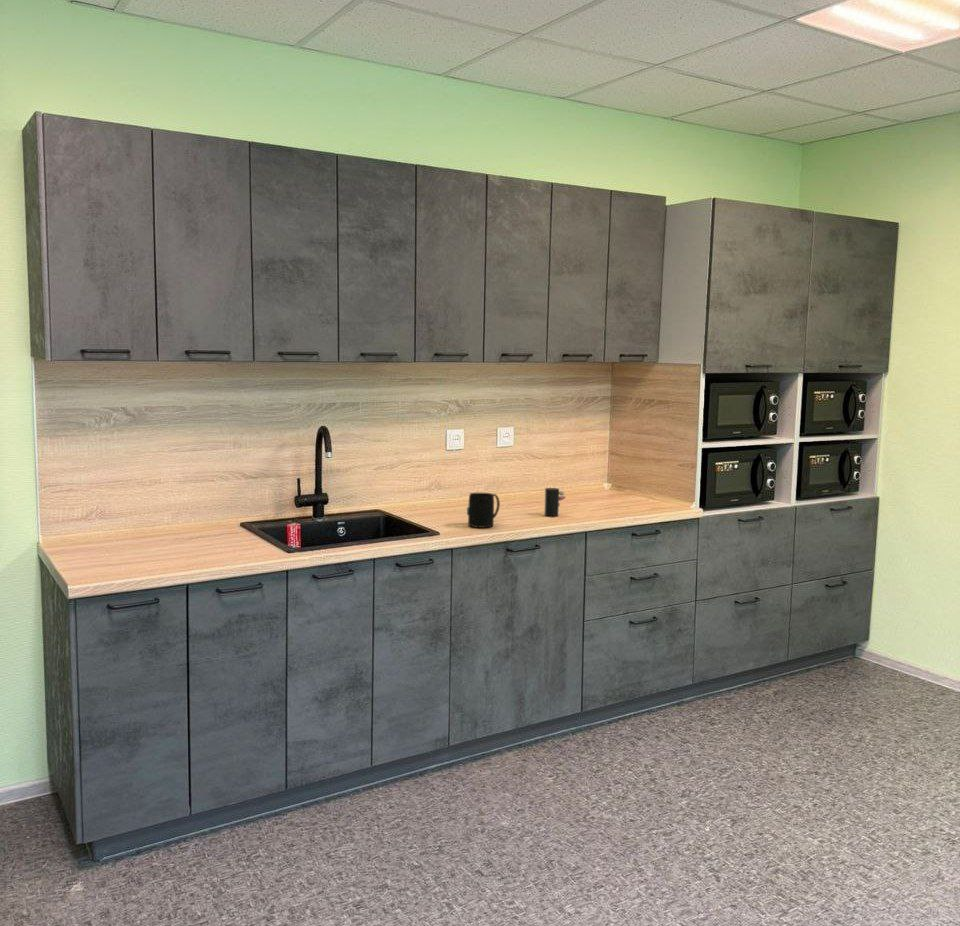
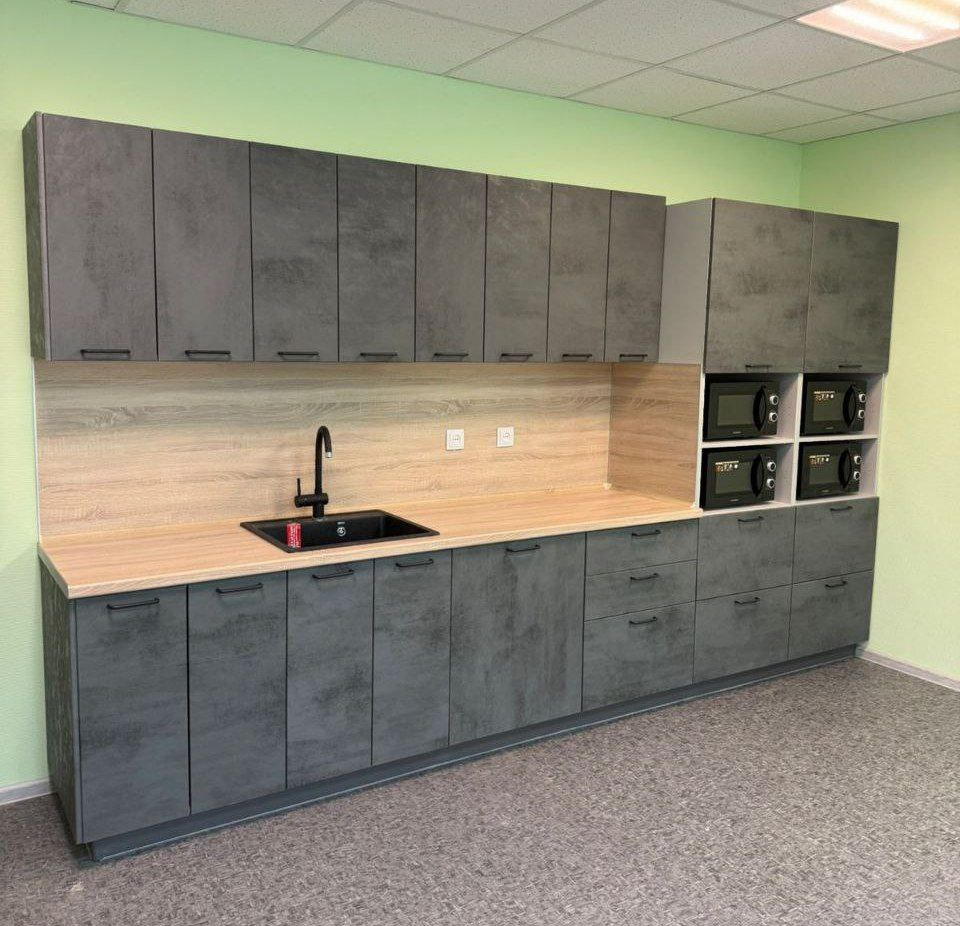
- cup (554, 501)
- mug (484, 509)
